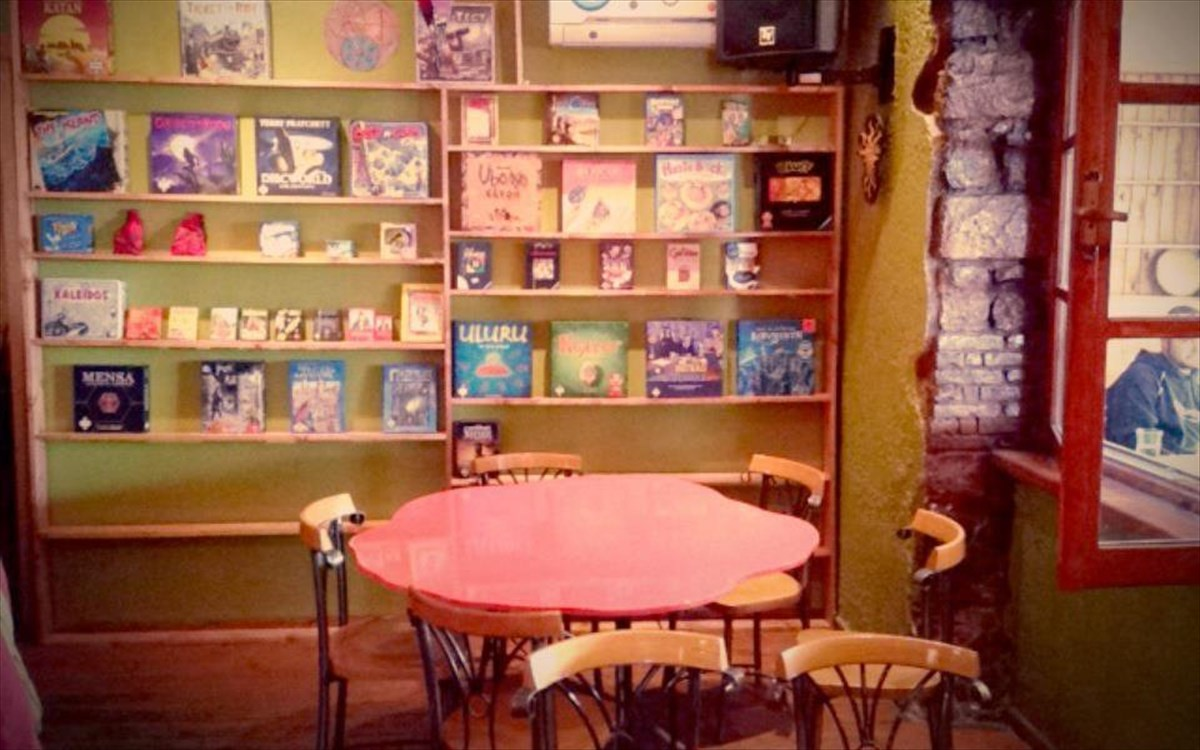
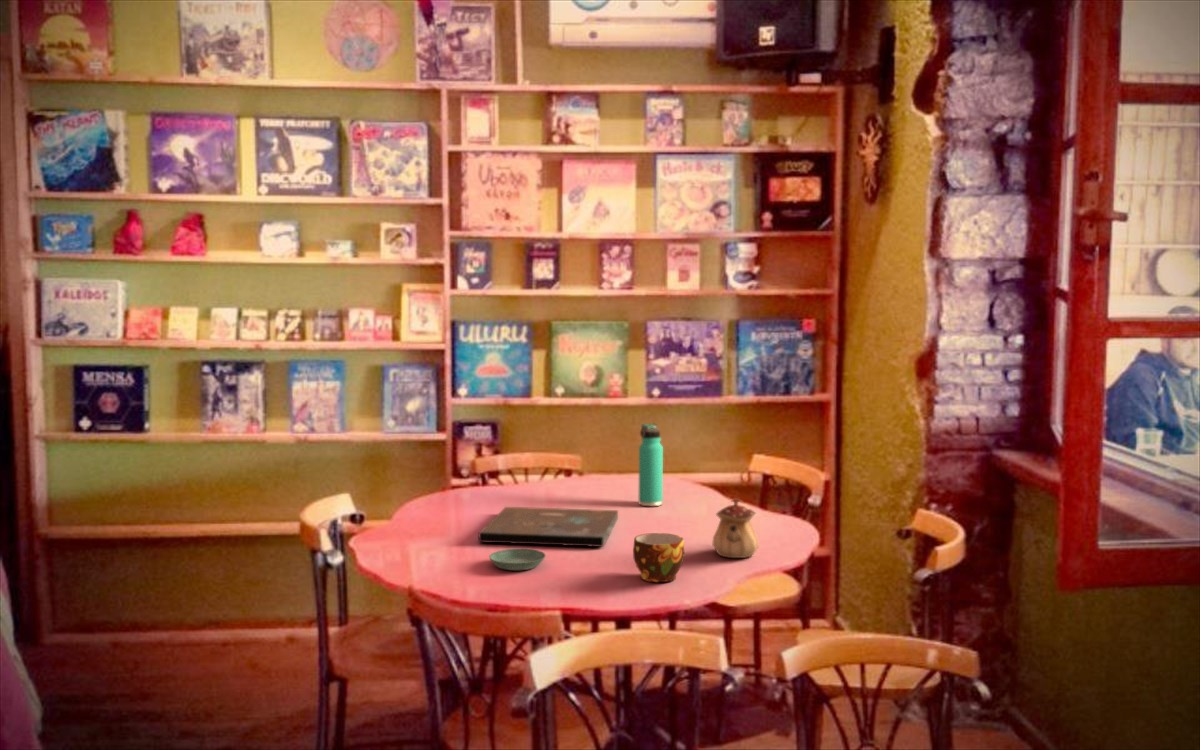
+ thermos bottle (650, 464)
+ board game (551, 521)
+ teapot (735, 525)
+ cup (655, 557)
+ saucer (517, 560)
